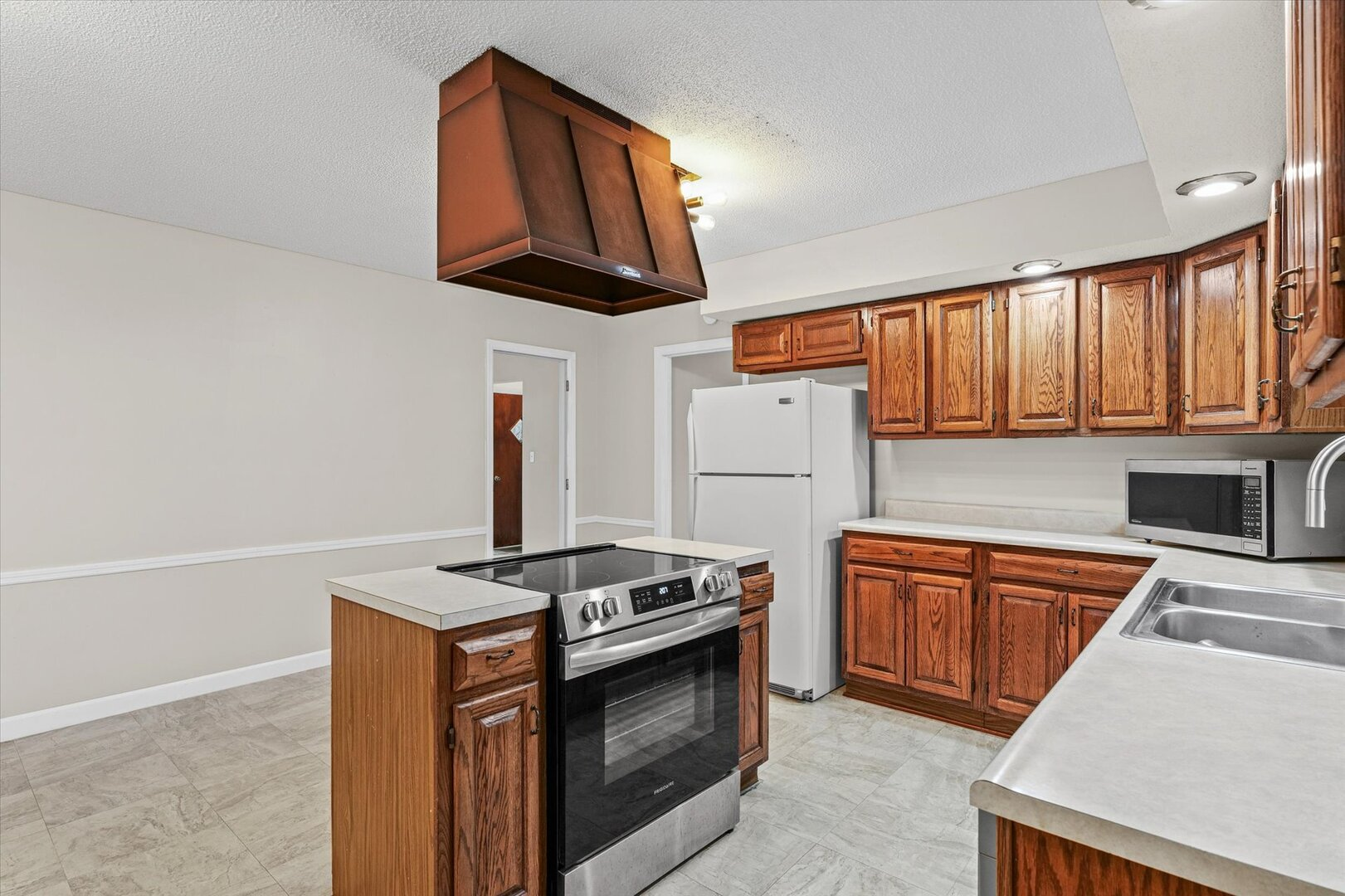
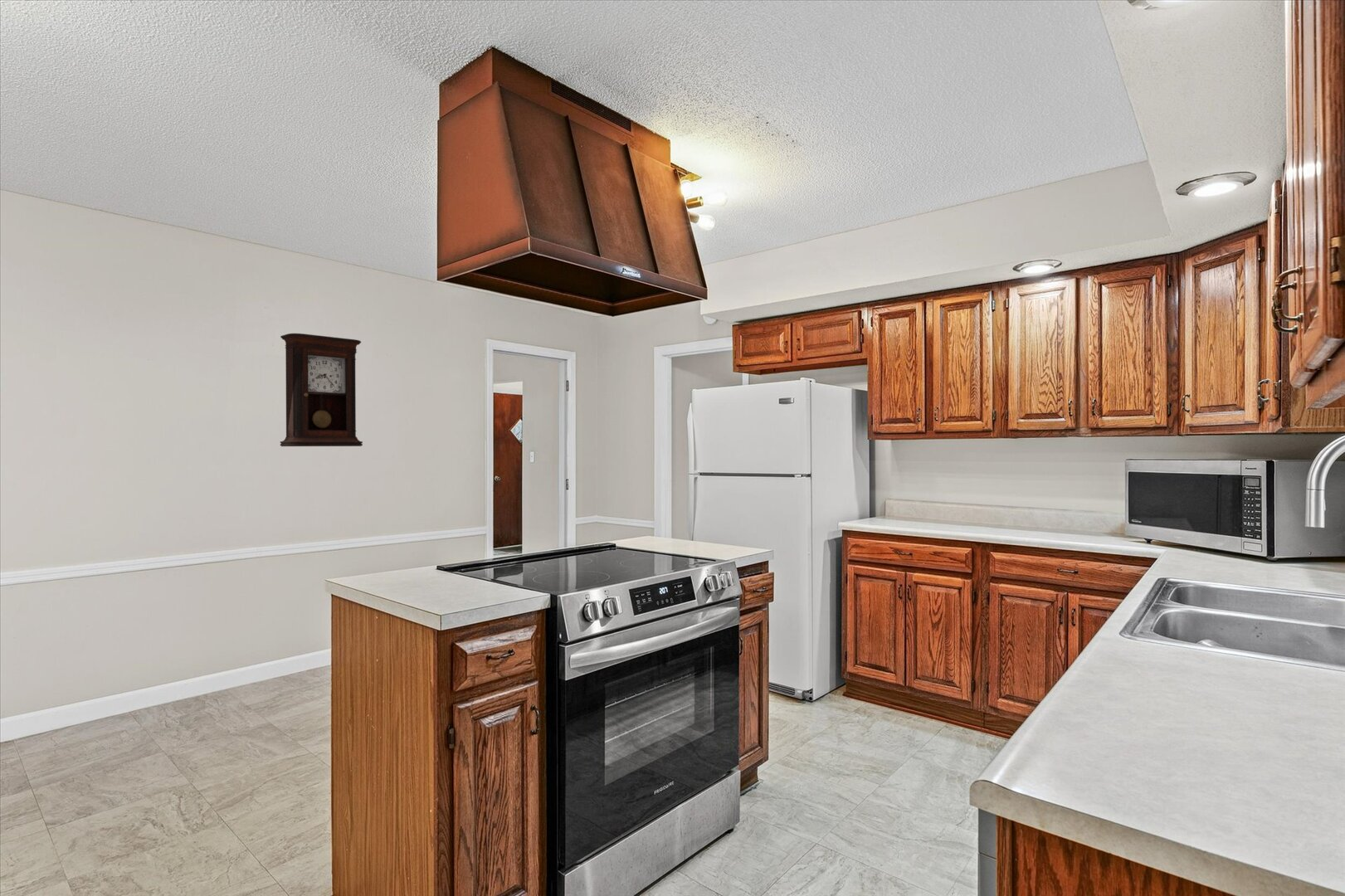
+ pendulum clock (324, 392)
